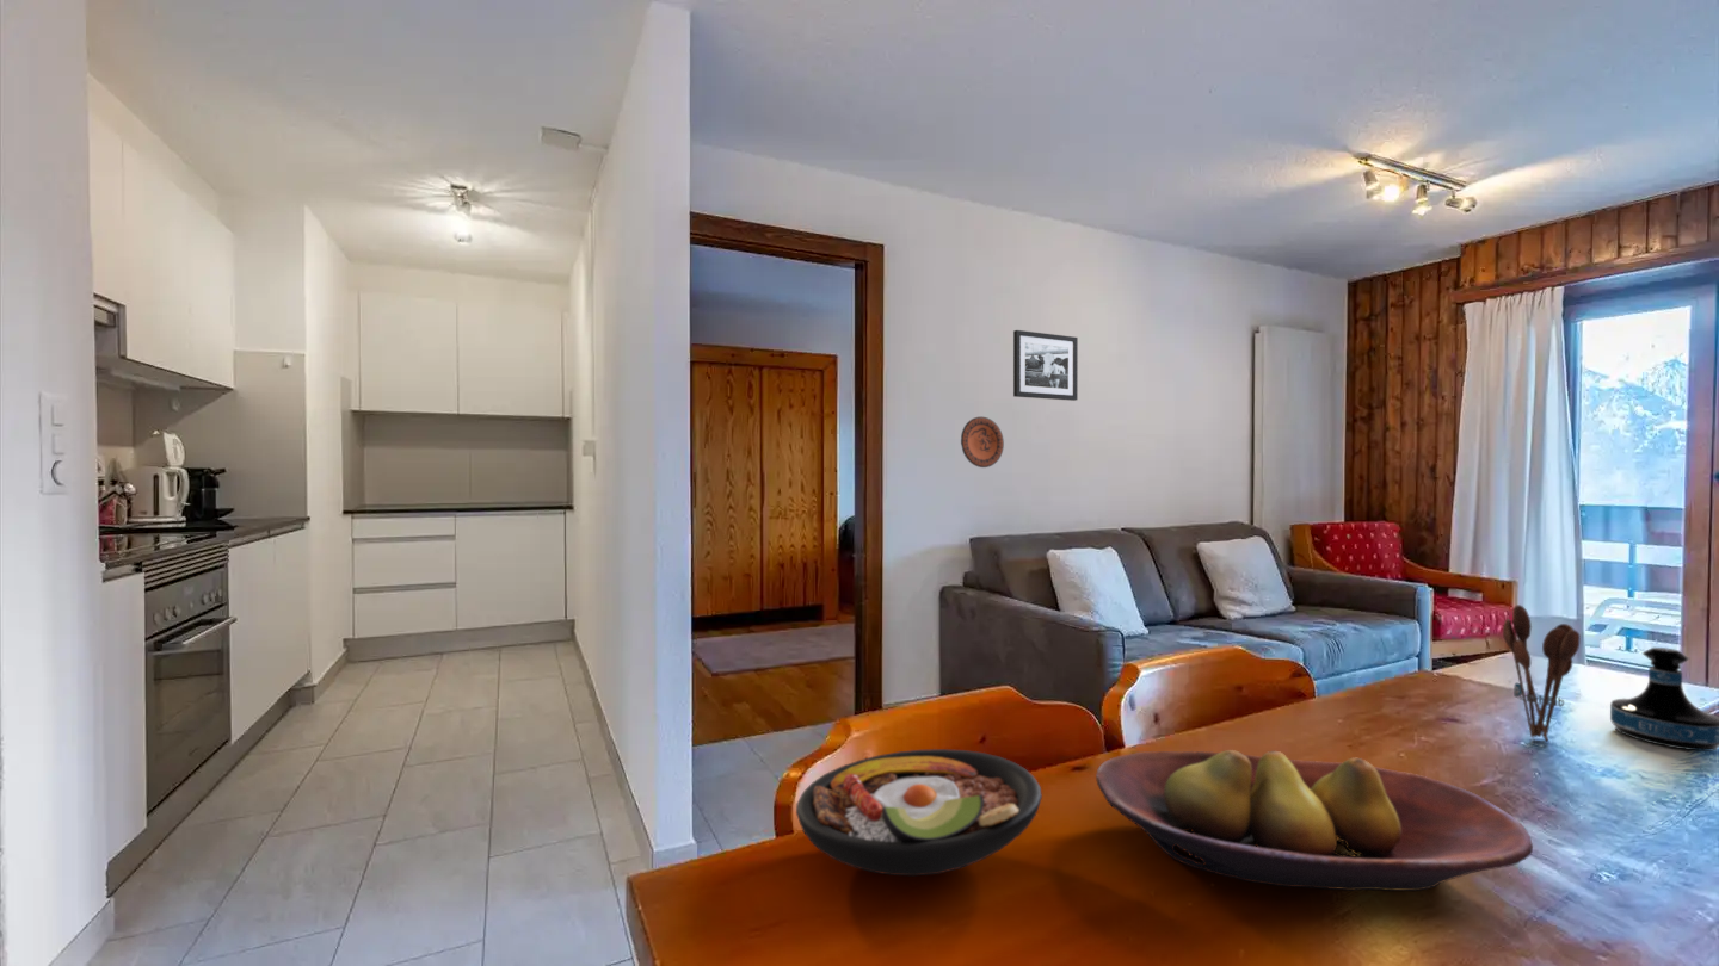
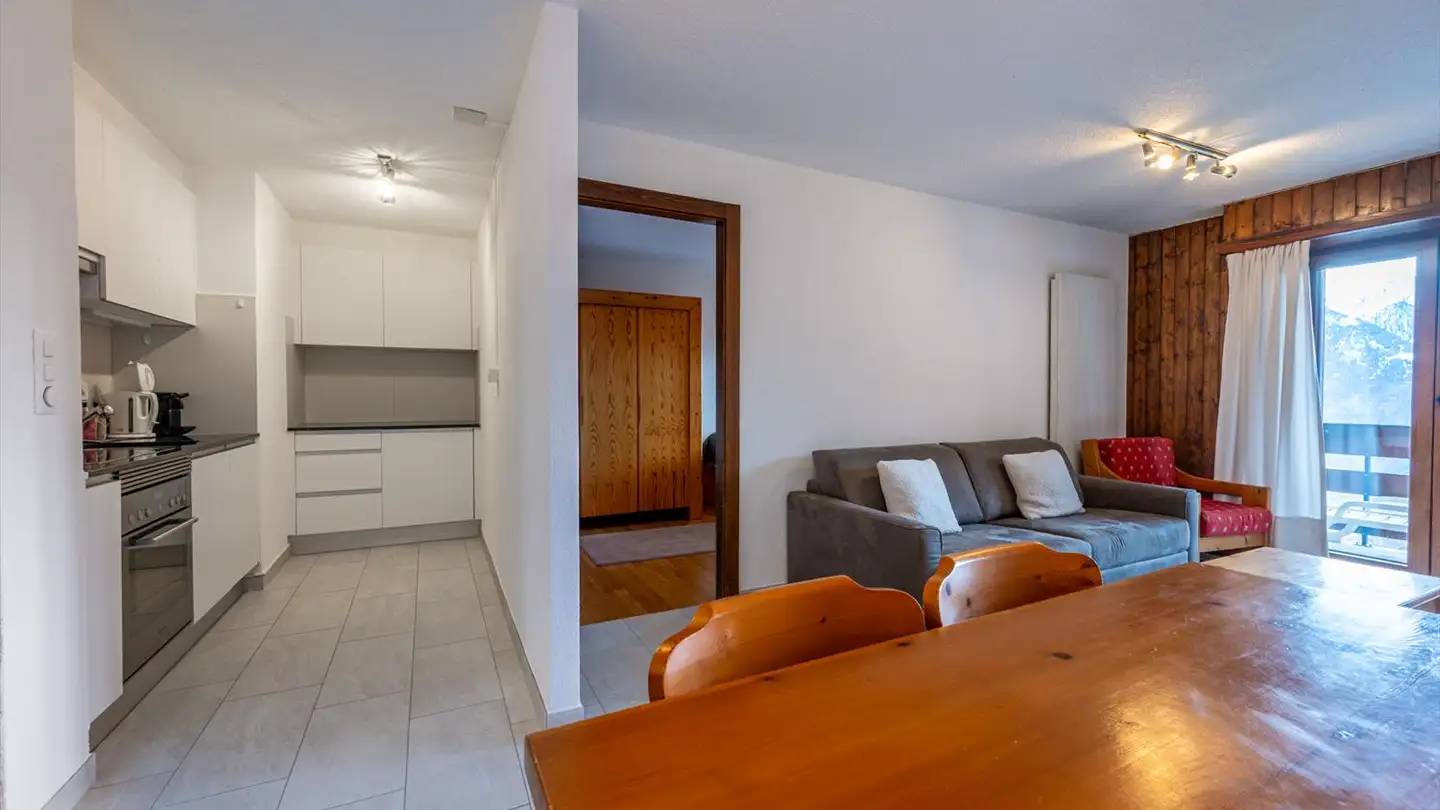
- picture frame (1046, 366)
- utensil holder (1530, 676)
- decorative plate (981, 441)
- fruit bowl (1293, 803)
- tequila bottle (1664, 693)
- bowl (919, 817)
